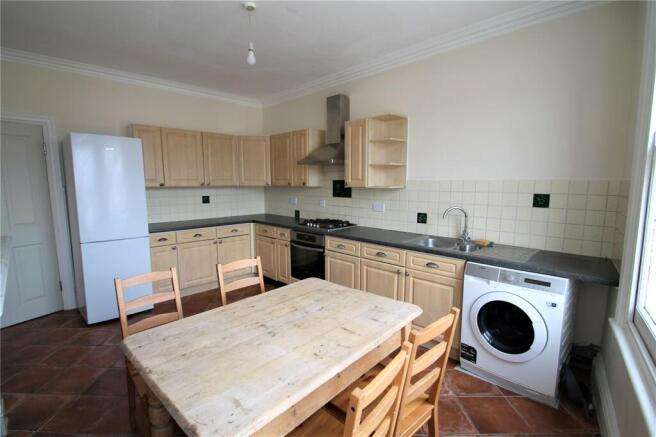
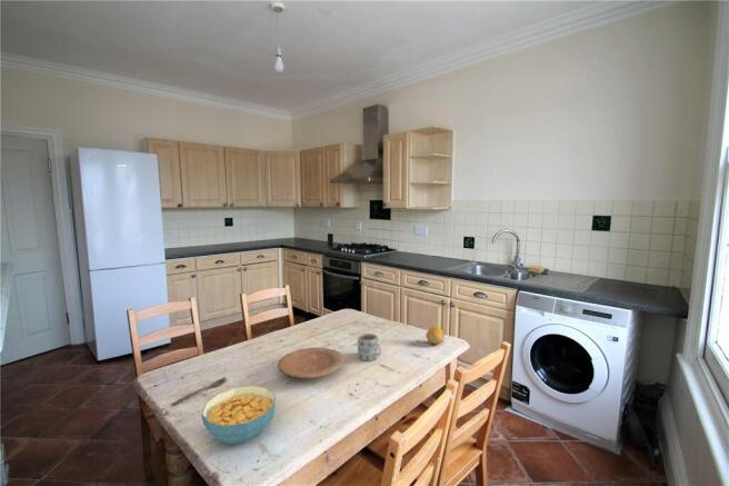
+ cereal bowl (240, 419)
+ spoon (200, 390)
+ plate (311, 365)
+ fruit (435, 335)
+ mug (370, 347)
